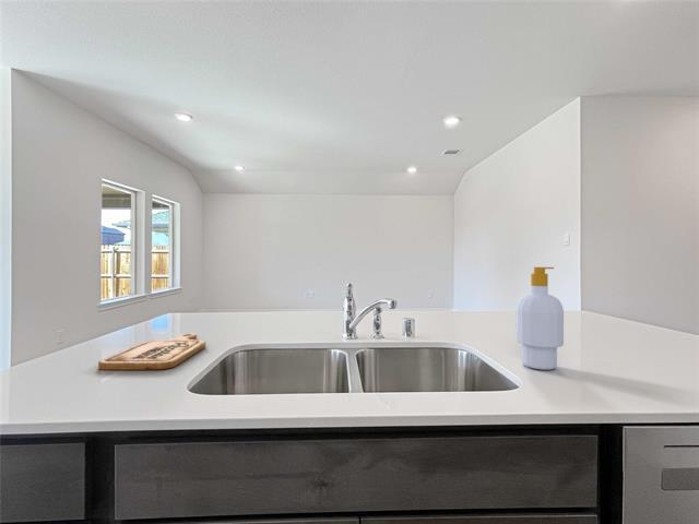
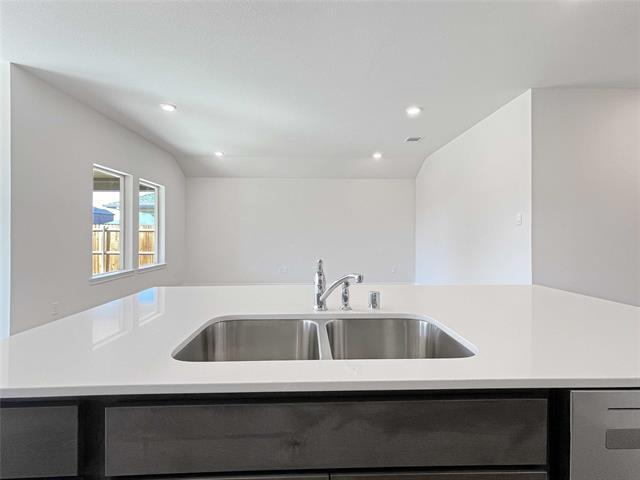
- cutting board (166, 348)
- soap bottle (538, 317)
